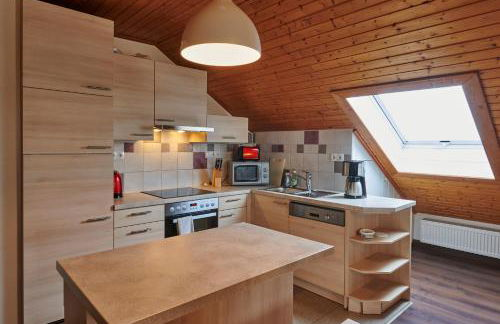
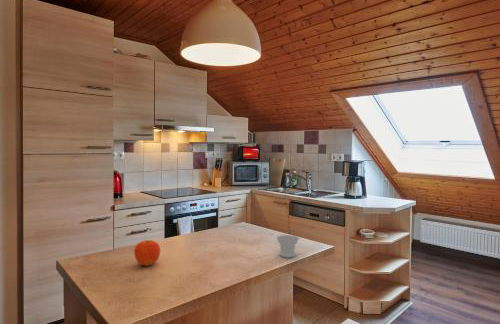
+ fruit (147, 252)
+ cup (287, 246)
